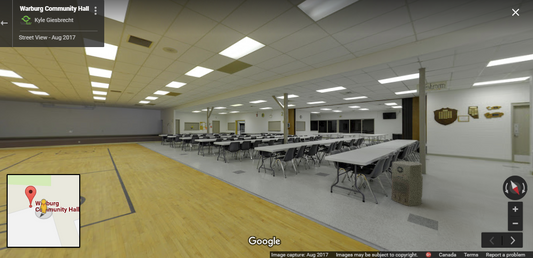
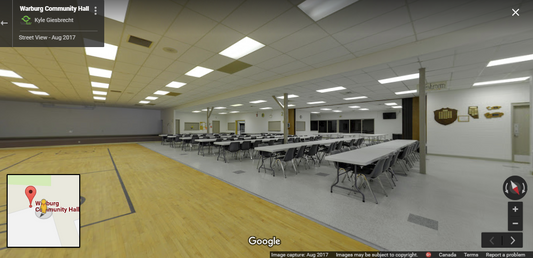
- air purifier (407, 182)
